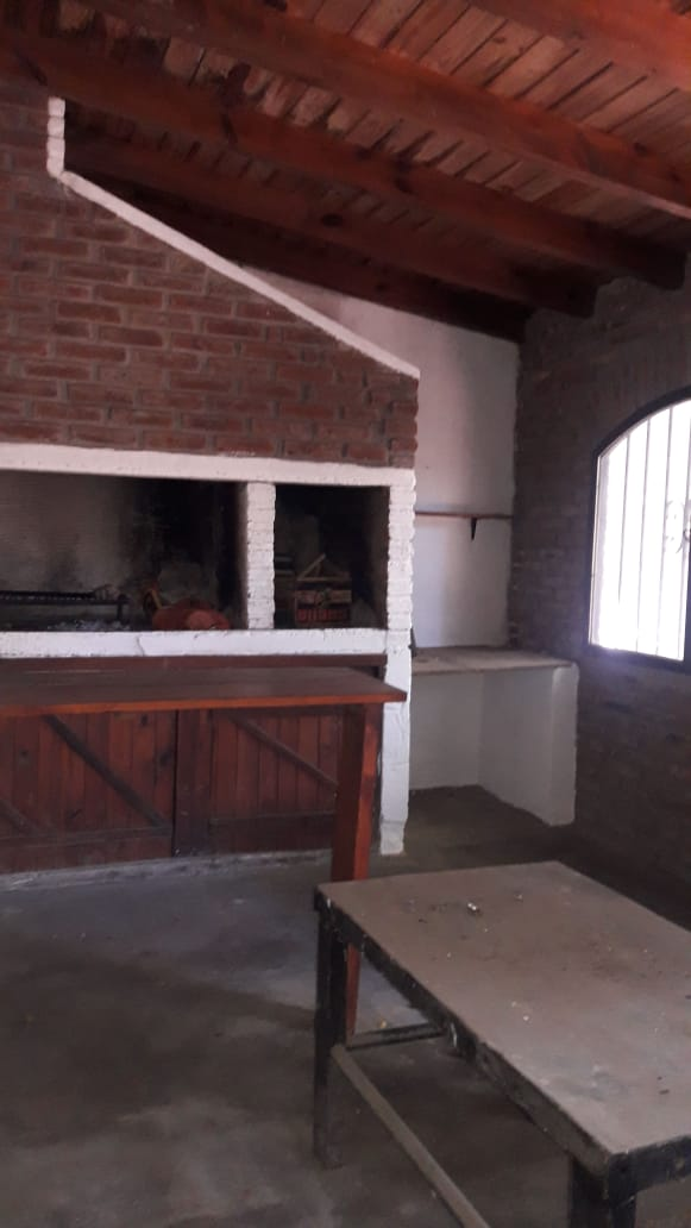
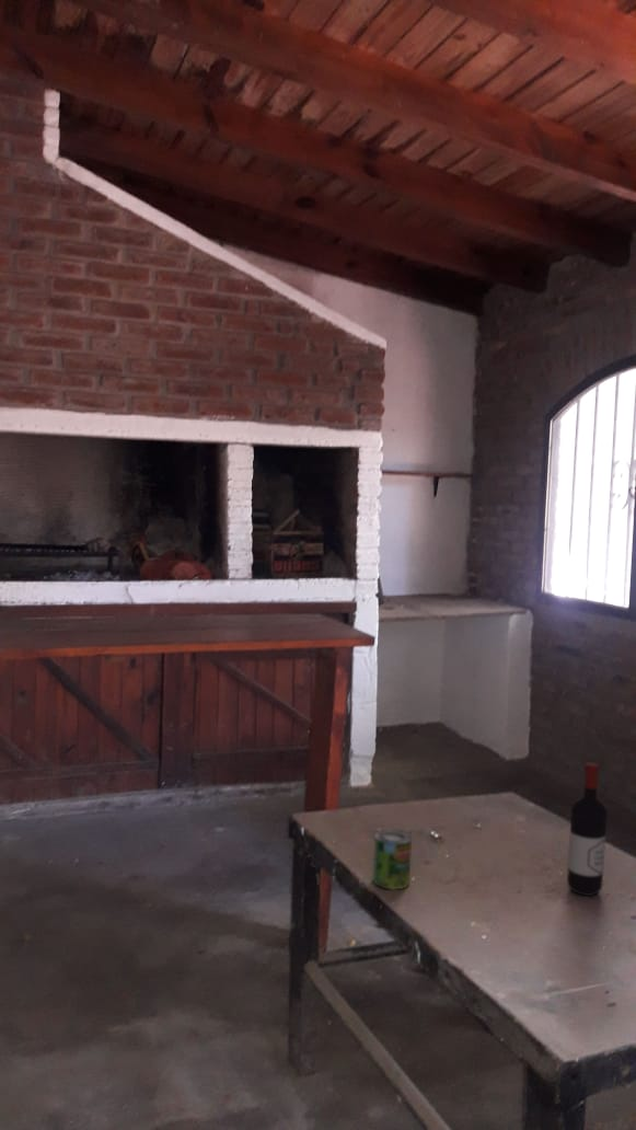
+ can (392, 858)
+ wine bottle (588, 827)
